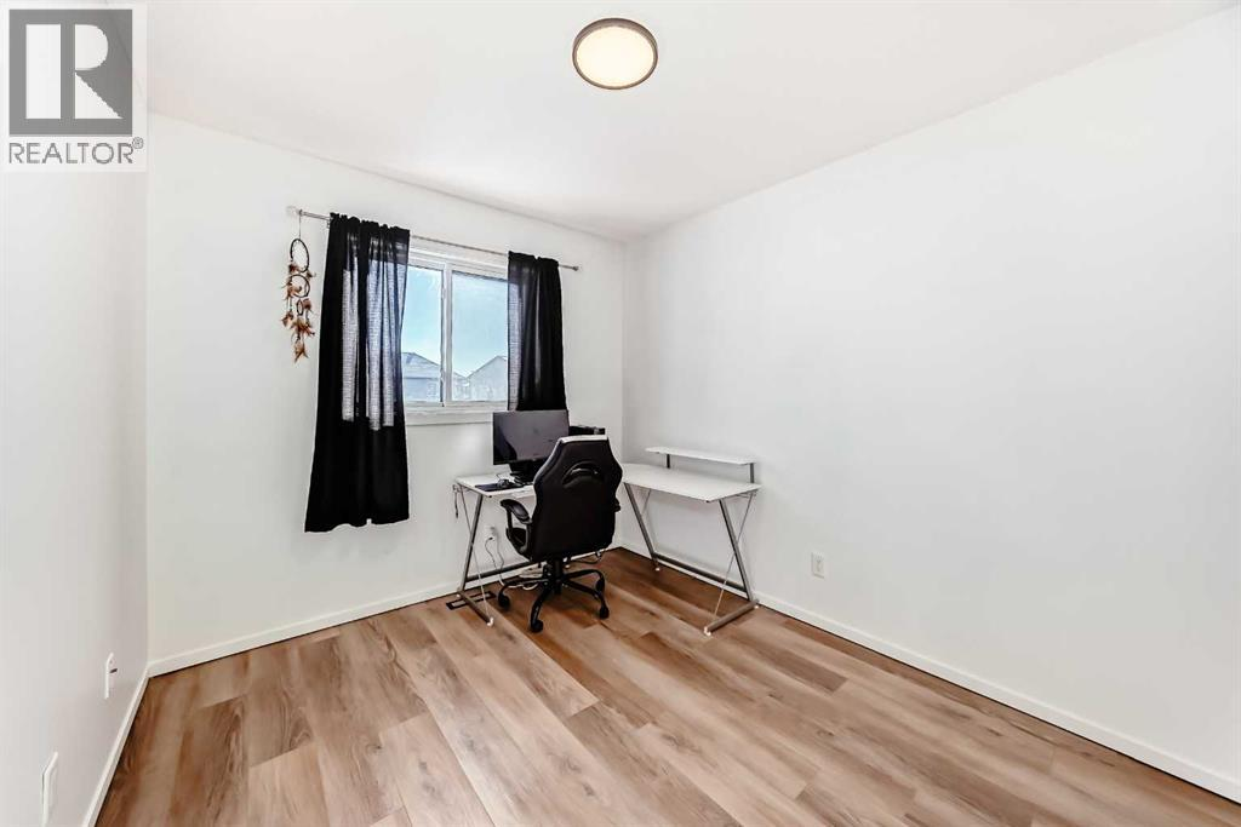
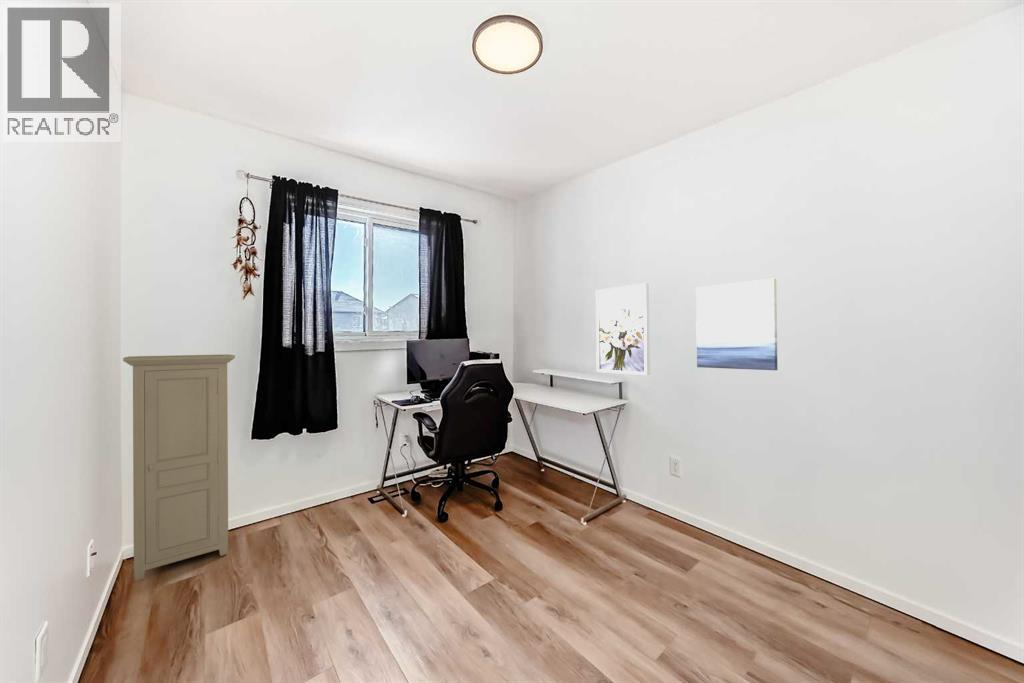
+ armoire (182, 455)
+ wall art (734, 326)
+ wall art (621, 330)
